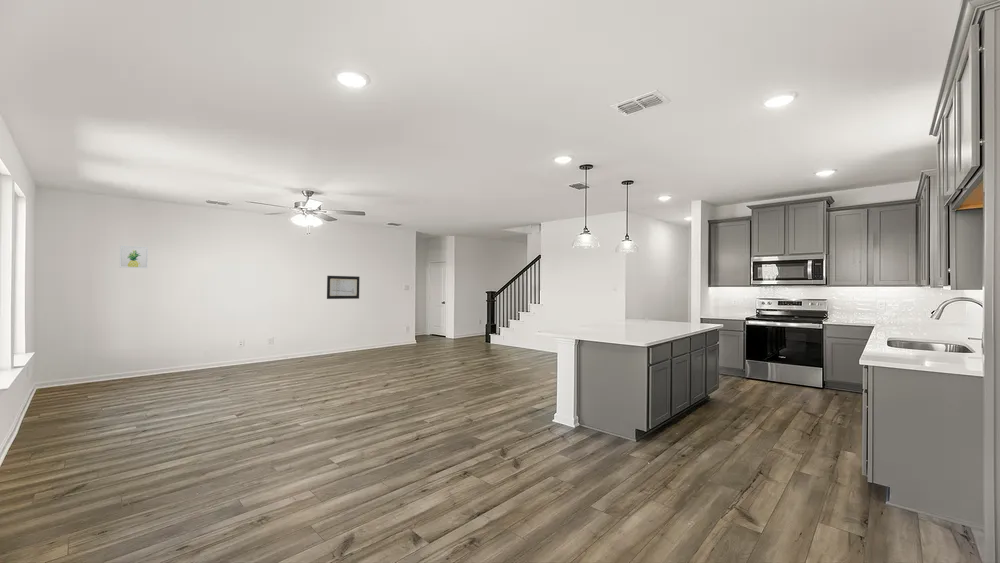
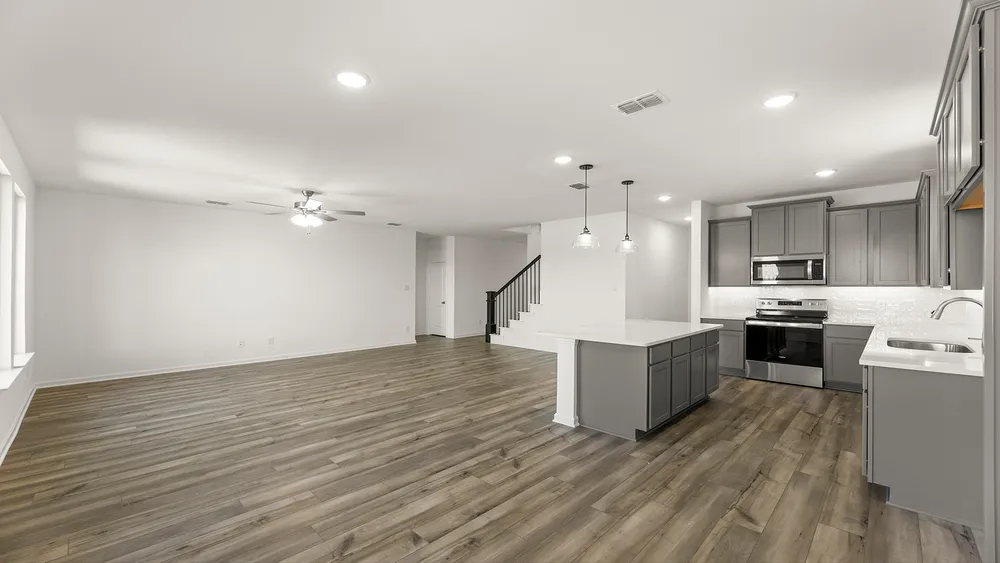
- wall art (134, 257)
- wall art (343, 287)
